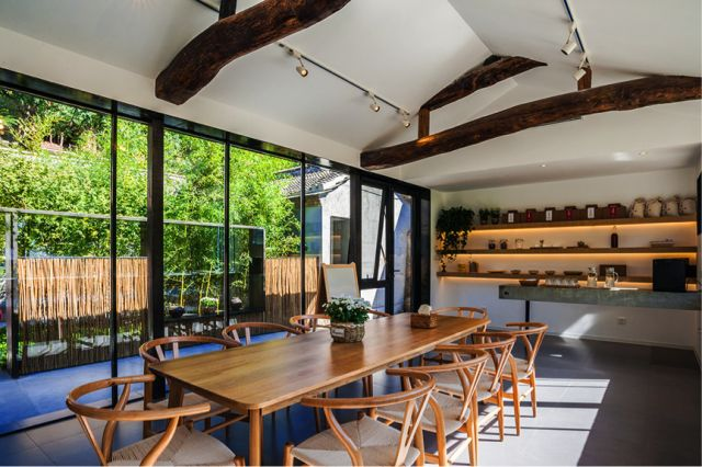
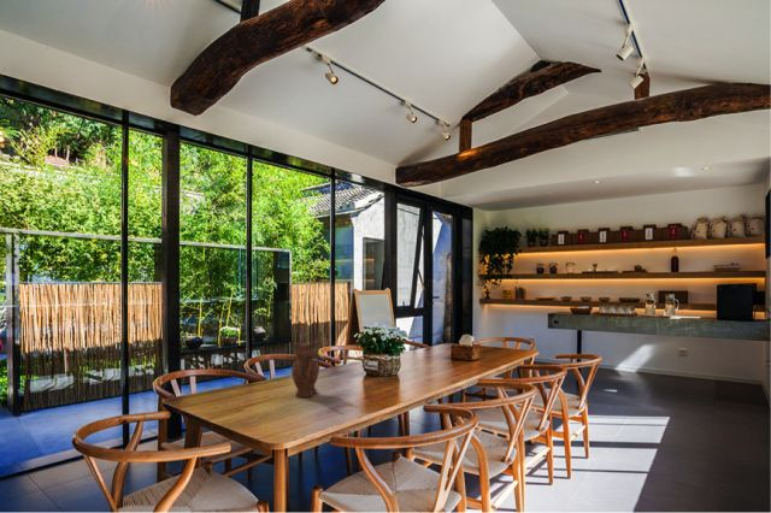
+ teapot (307, 368)
